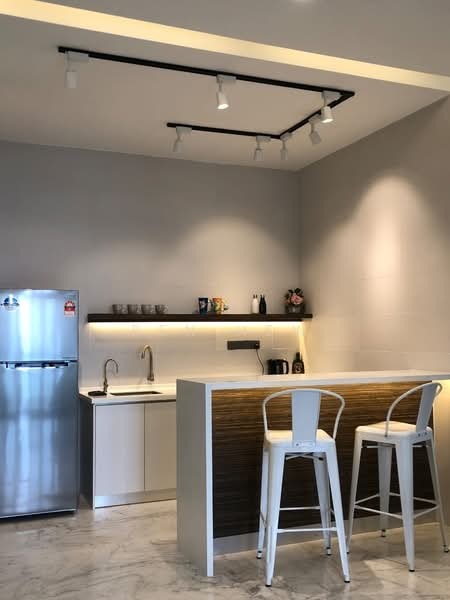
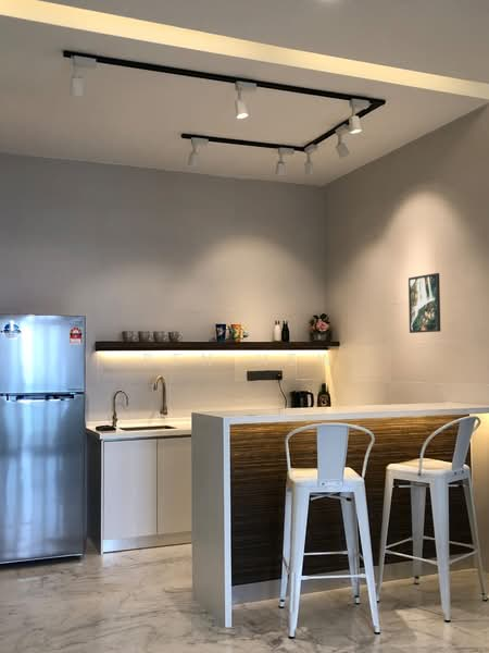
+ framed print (424, 304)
